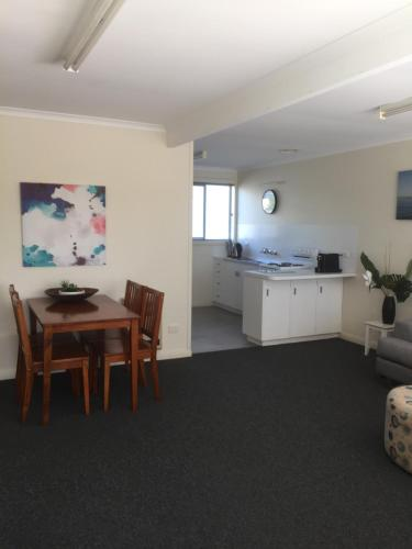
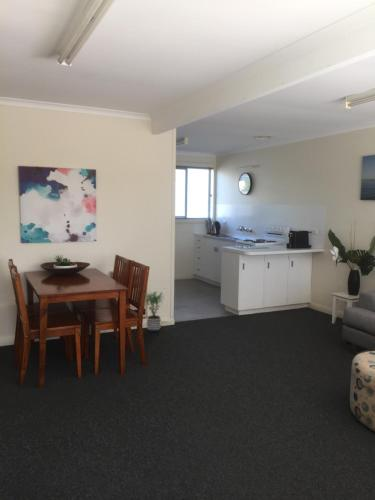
+ potted plant (153, 311)
